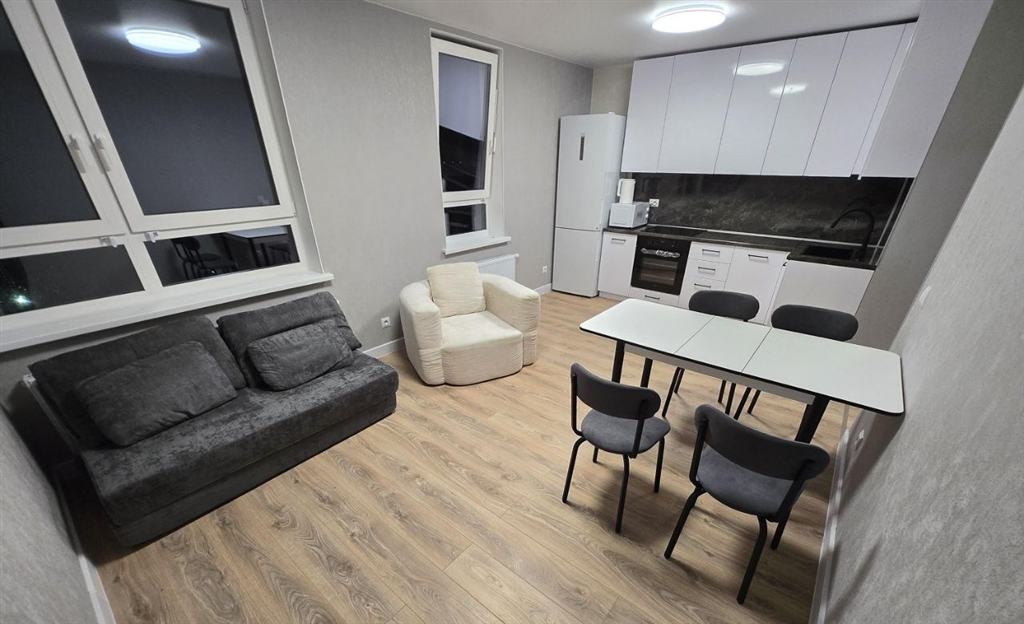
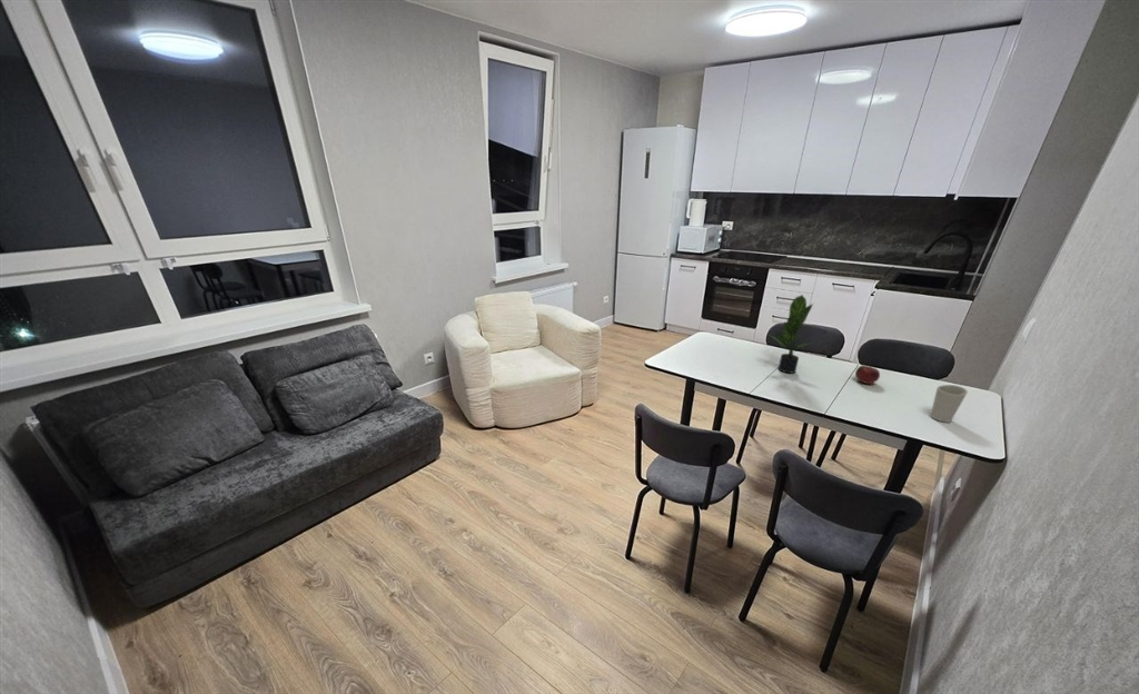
+ cup (947, 403)
+ fruit (866, 374)
+ potted plant (791, 333)
